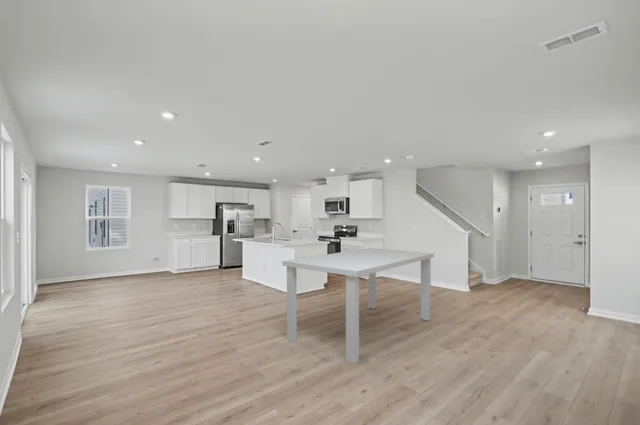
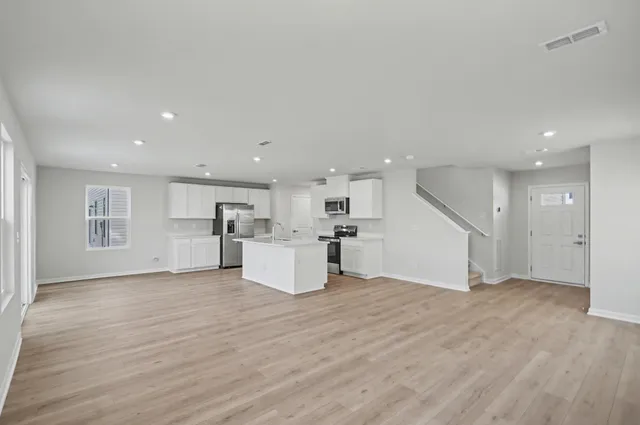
- dining table (369, 292)
